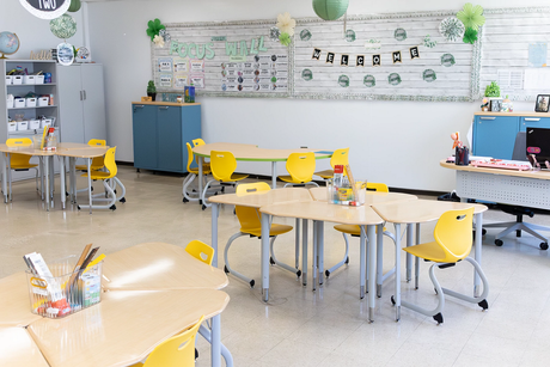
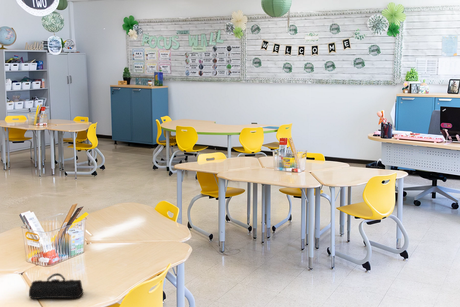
+ pencil case (55, 285)
